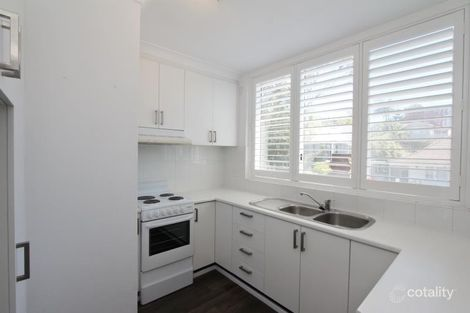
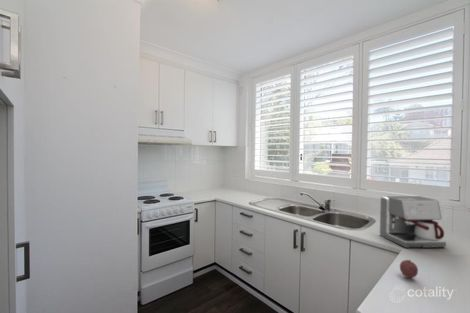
+ fruit (408, 268)
+ coffee maker (411, 219)
